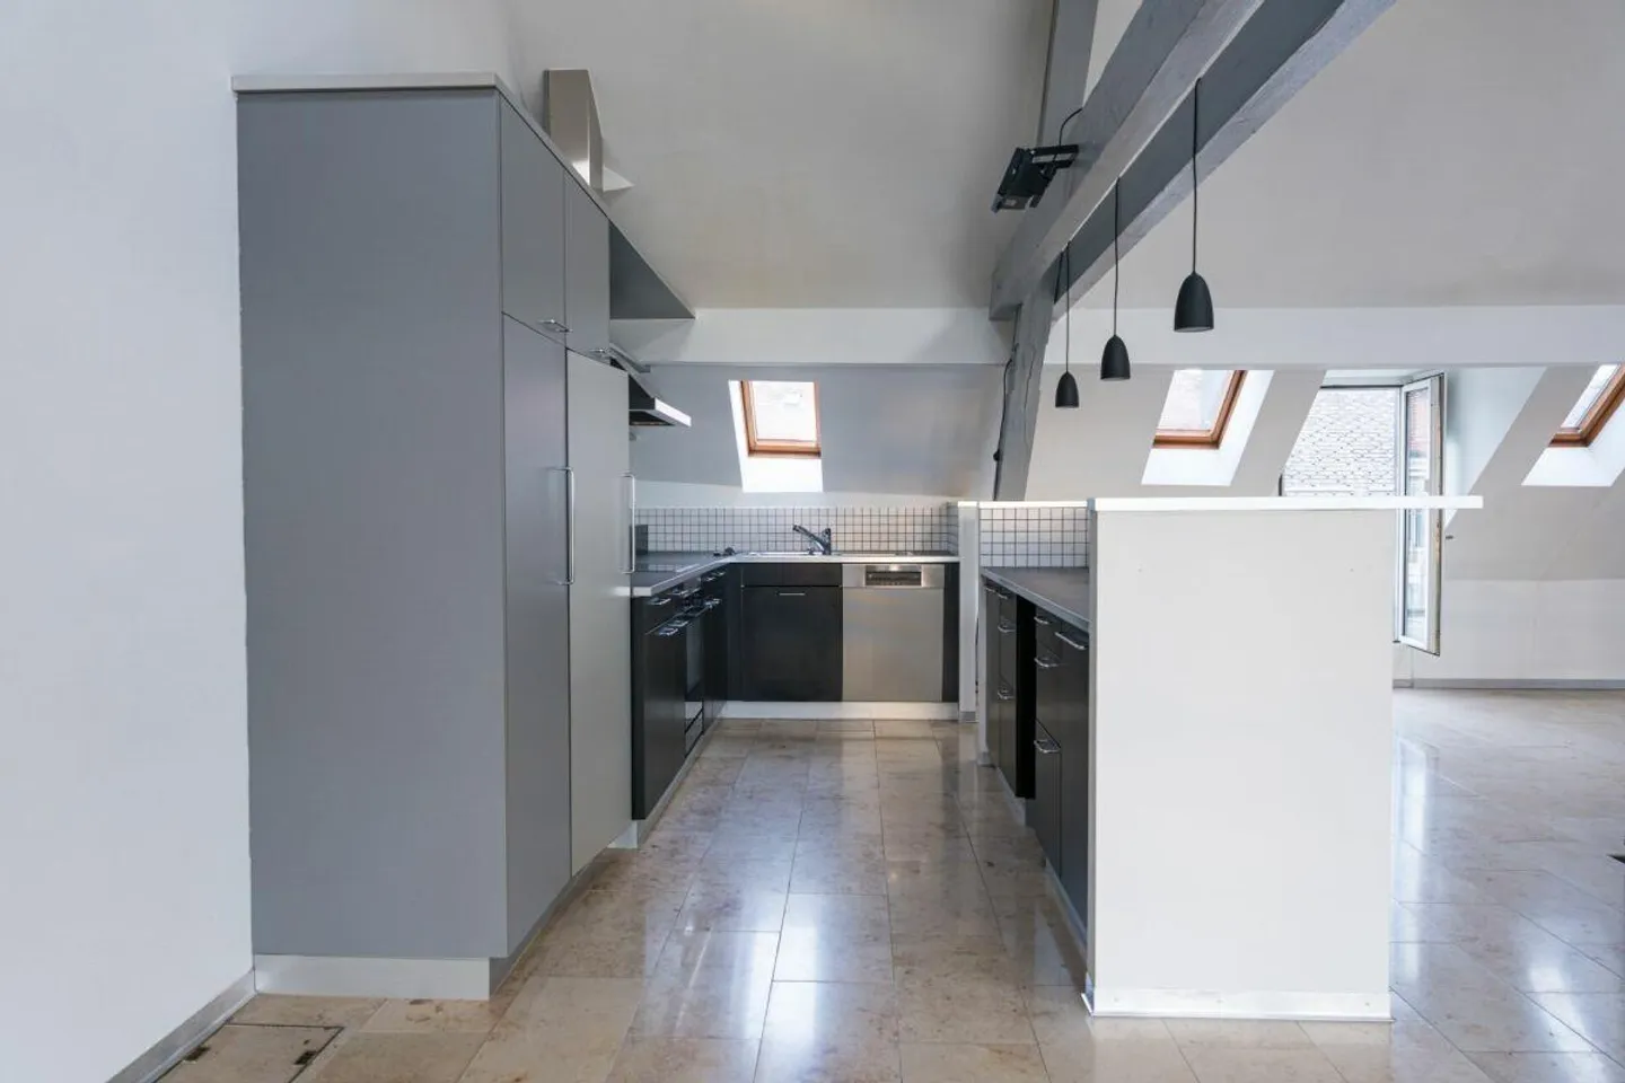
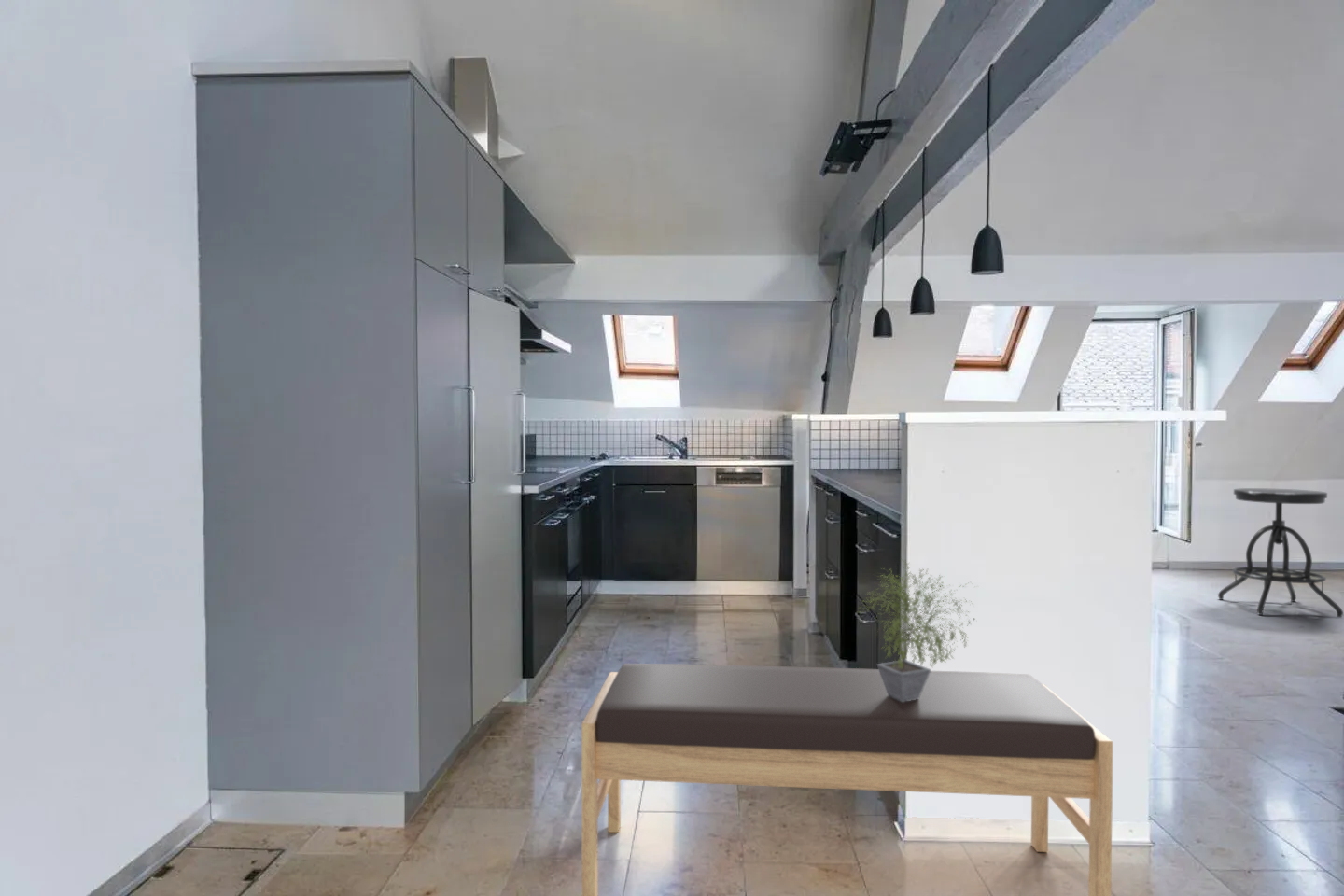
+ stool (1273, 549)
+ potted plant (915, 626)
+ bench (829, 781)
